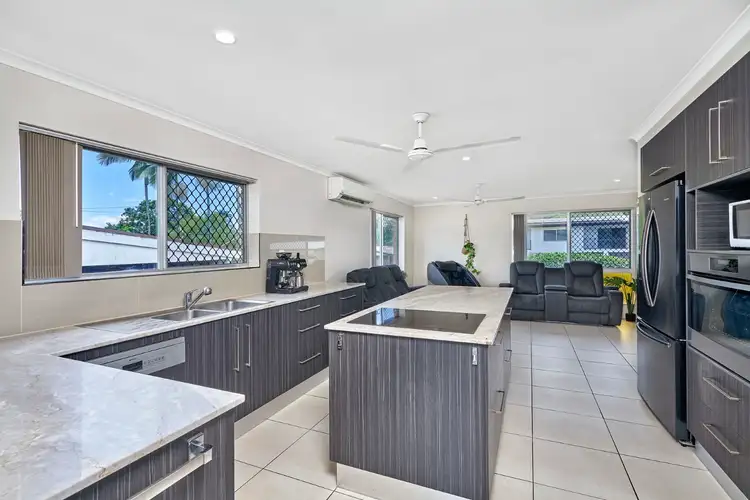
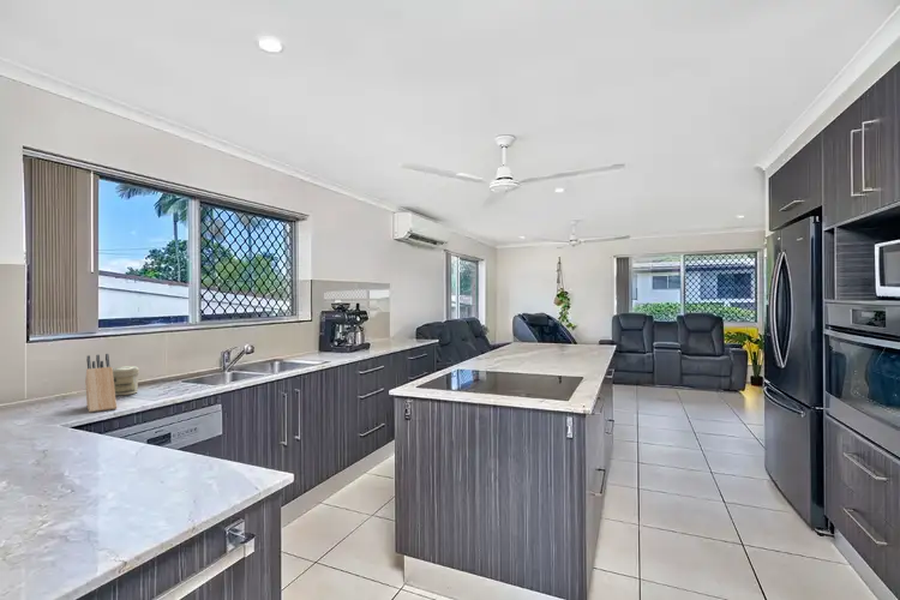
+ knife block (100, 380)
+ jar (125, 380)
